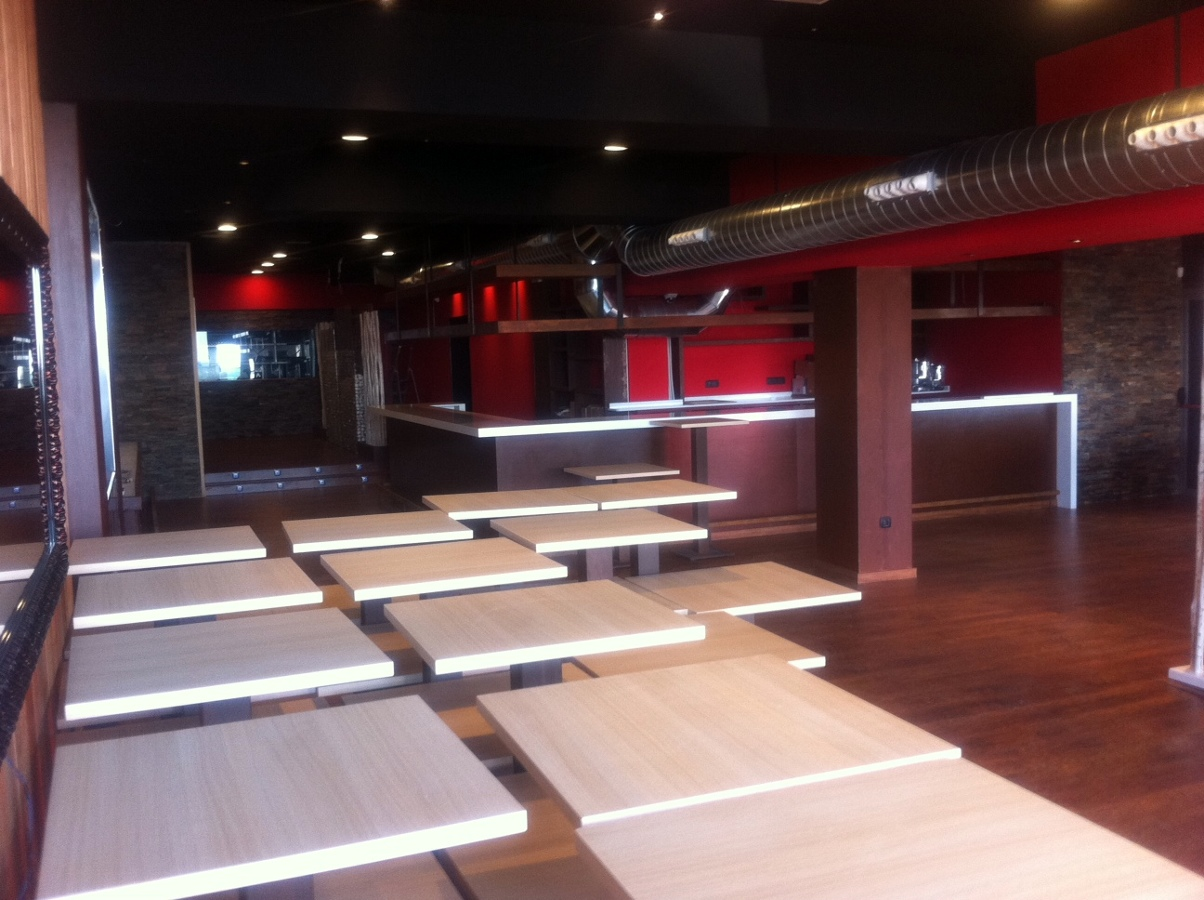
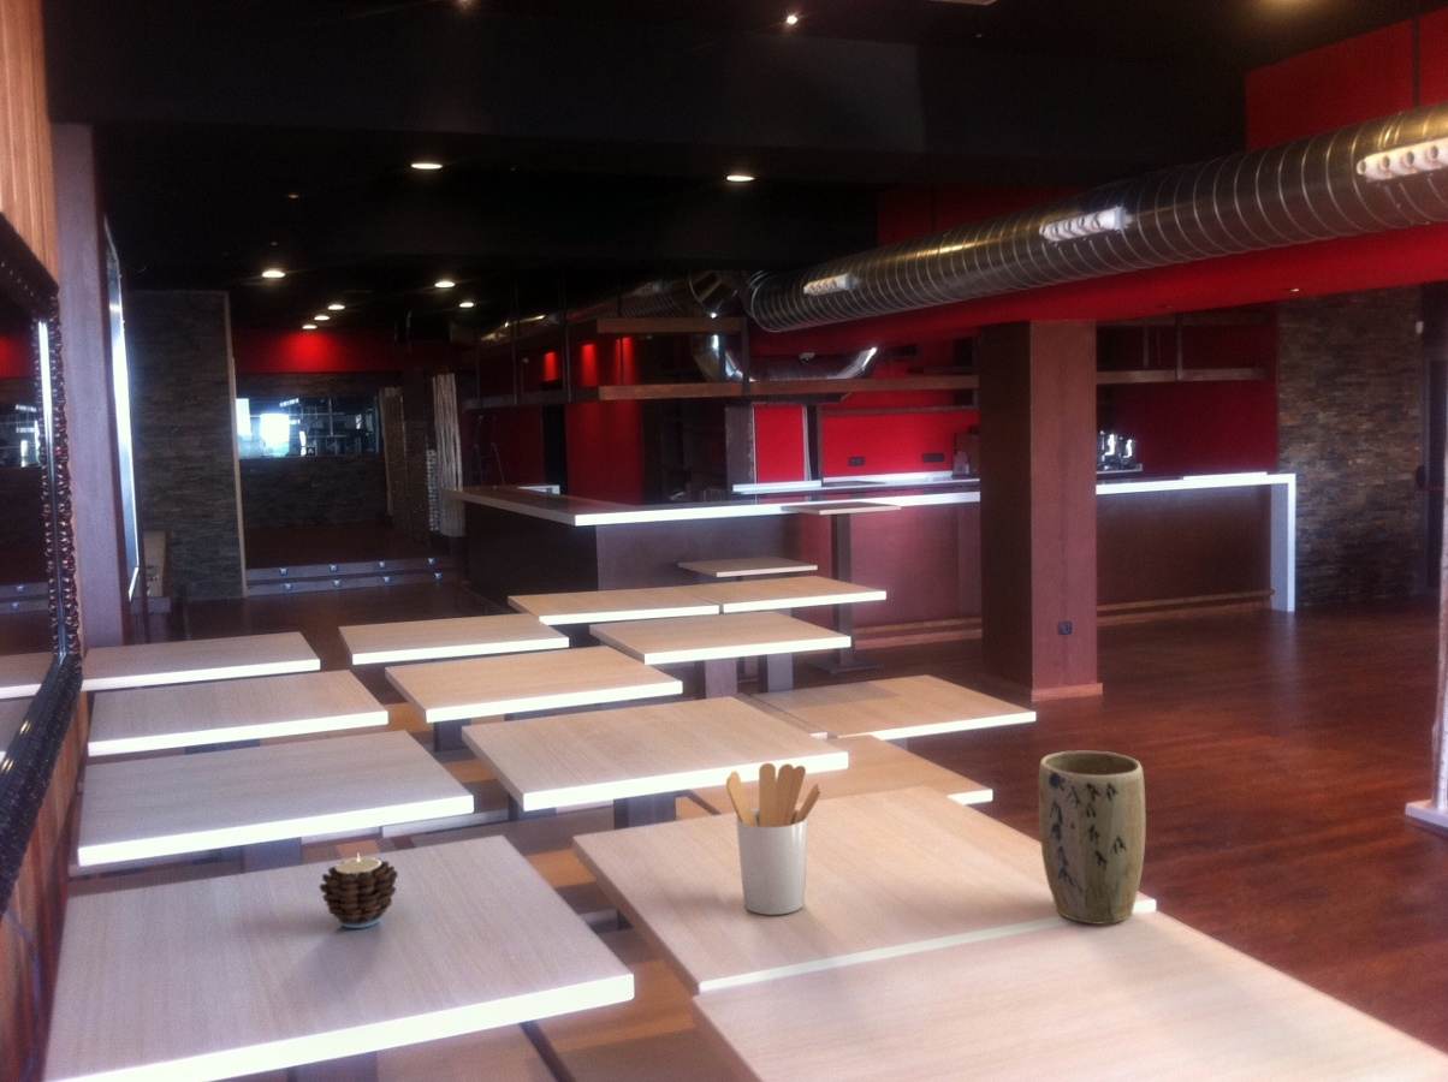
+ candle (358, 886)
+ utensil holder (776, 833)
+ plant pot (1091, 837)
